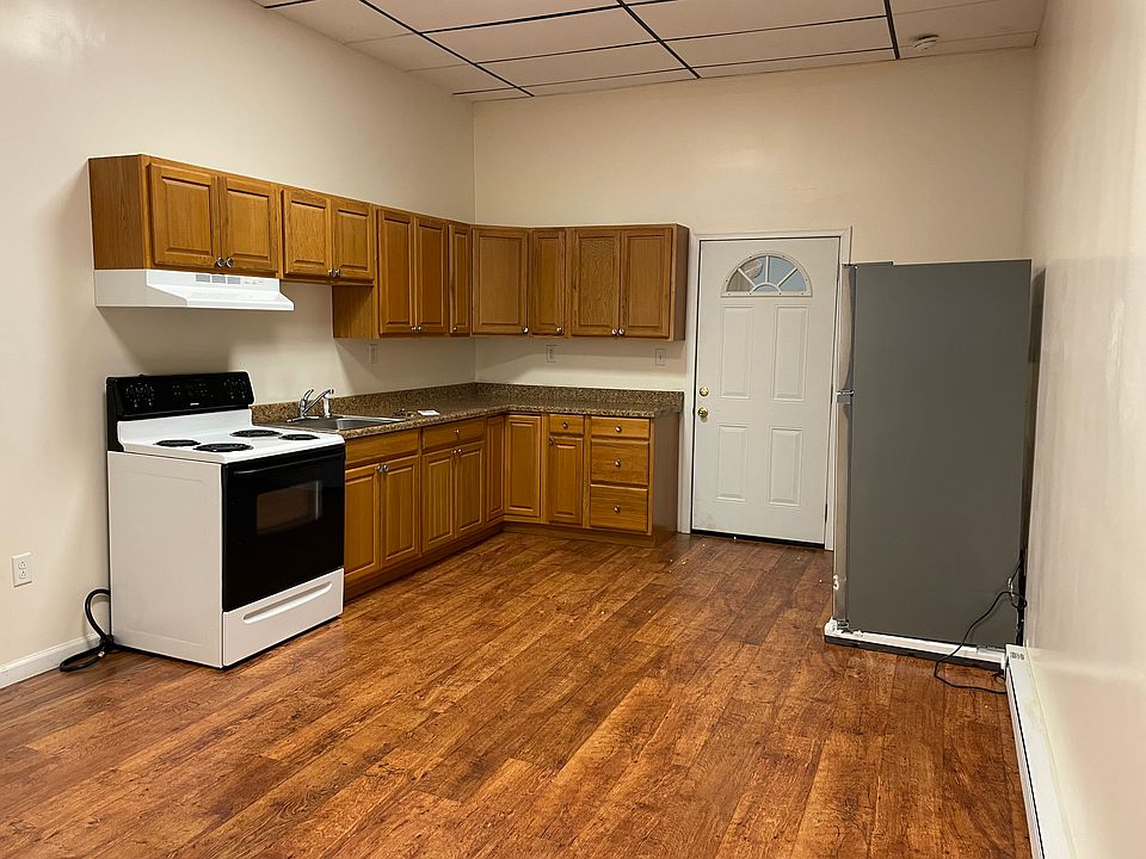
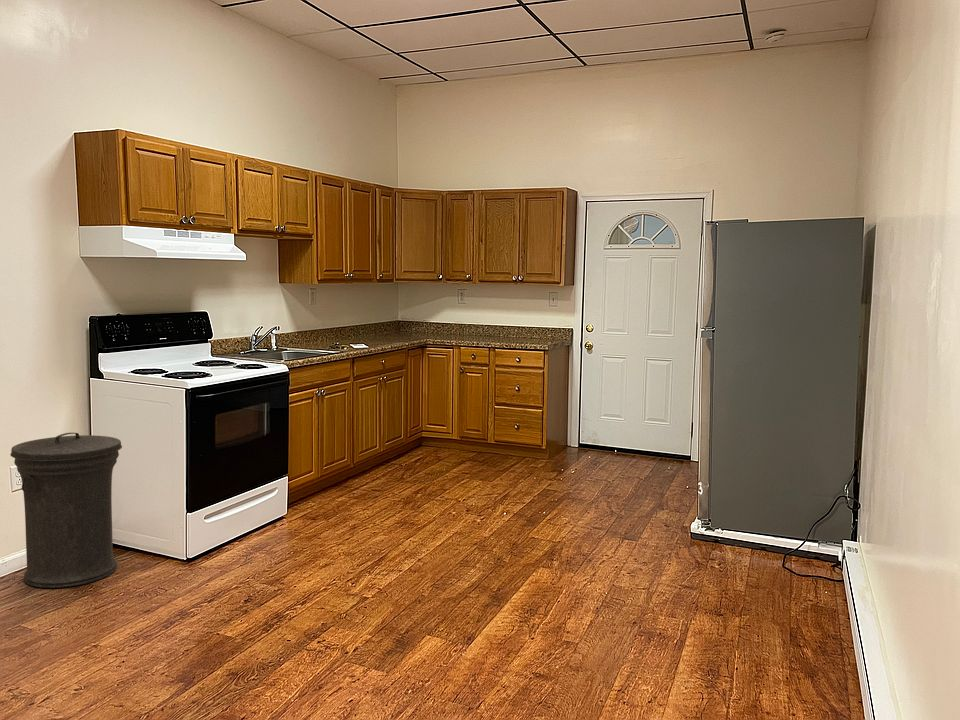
+ trash can (69, 503)
